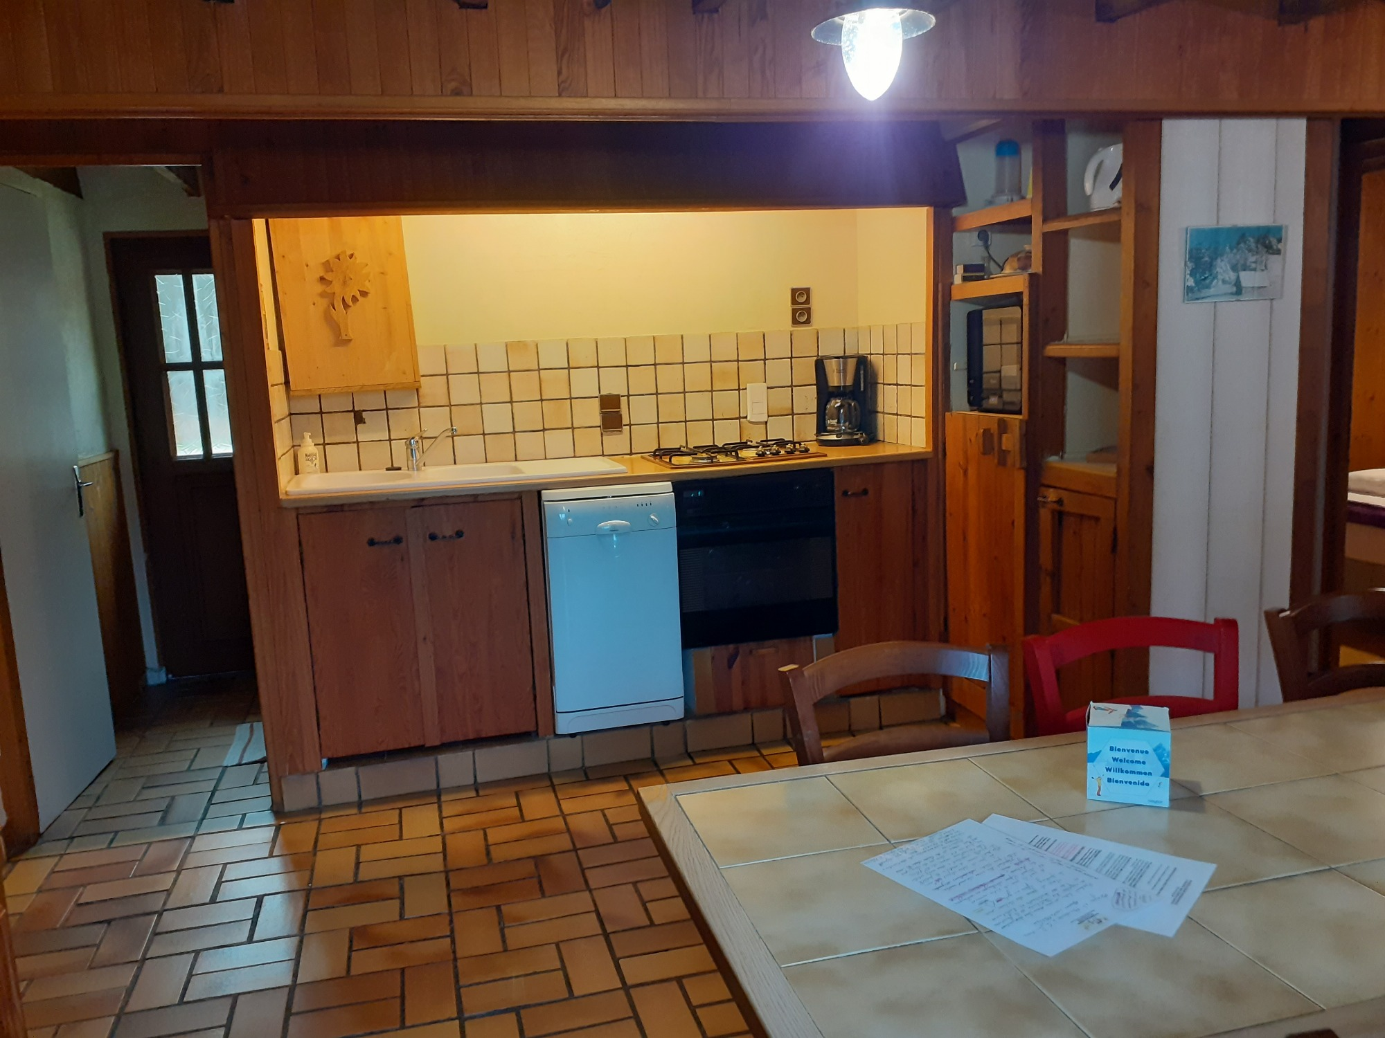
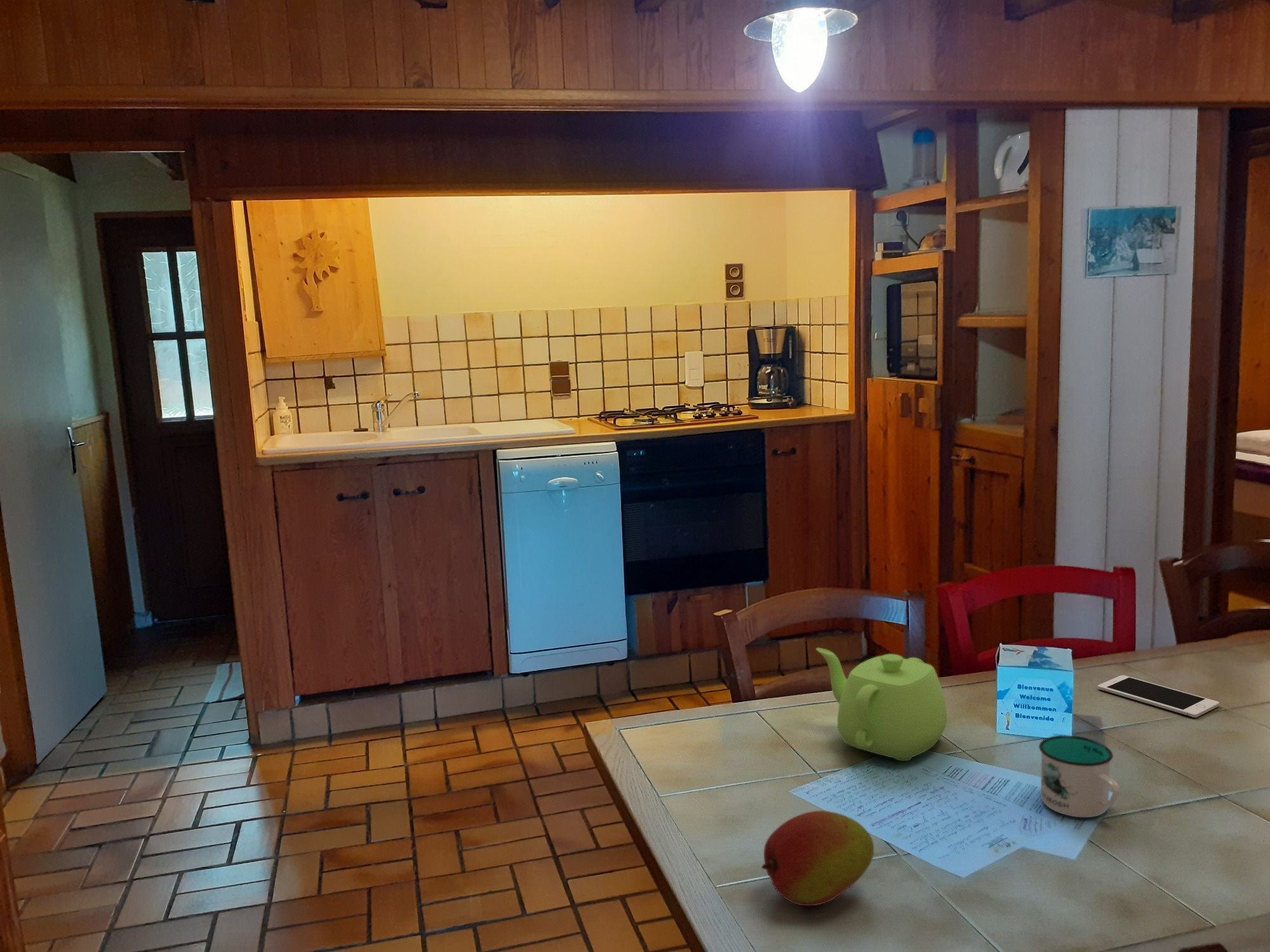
+ teapot (874, 696)
+ cell phone (1156, 695)
+ fruit (815, 856)
+ mug (1081, 780)
